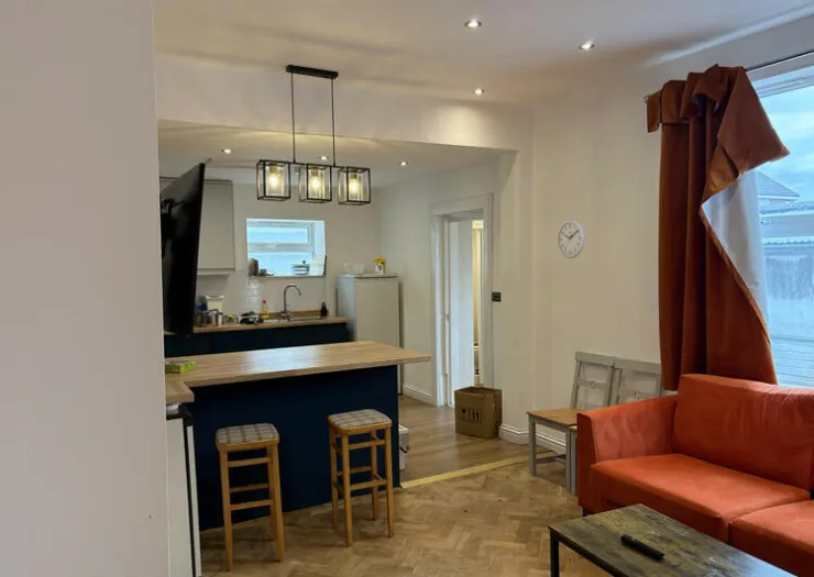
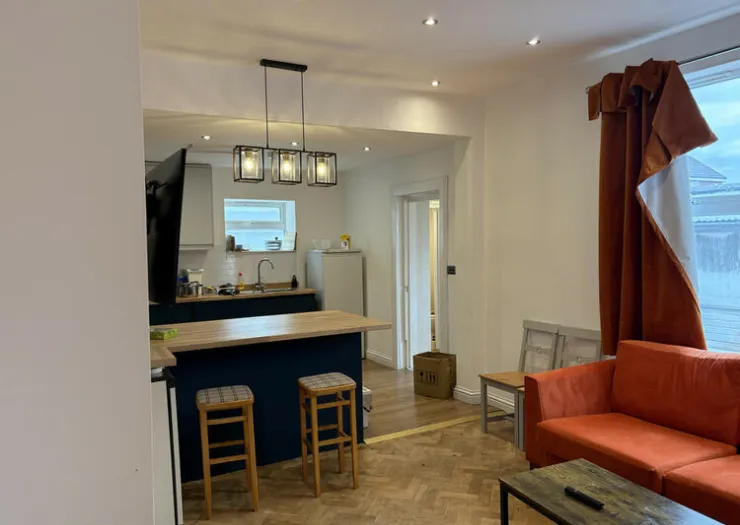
- wall clock (570, 238)
